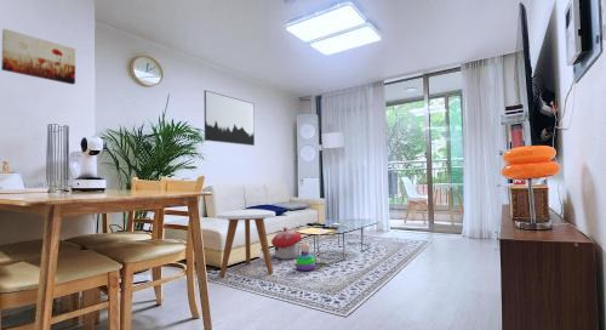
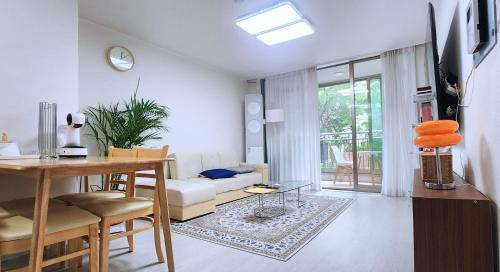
- stacking toy (305, 255)
- wall art (230, 120)
- side table (246, 241)
- toy house (286, 241)
- wall art (41, 58)
